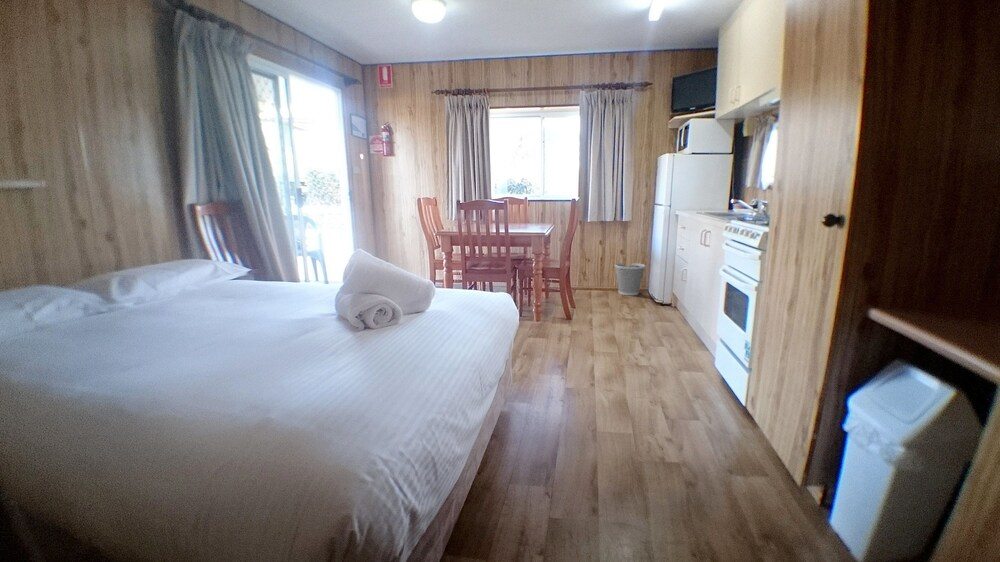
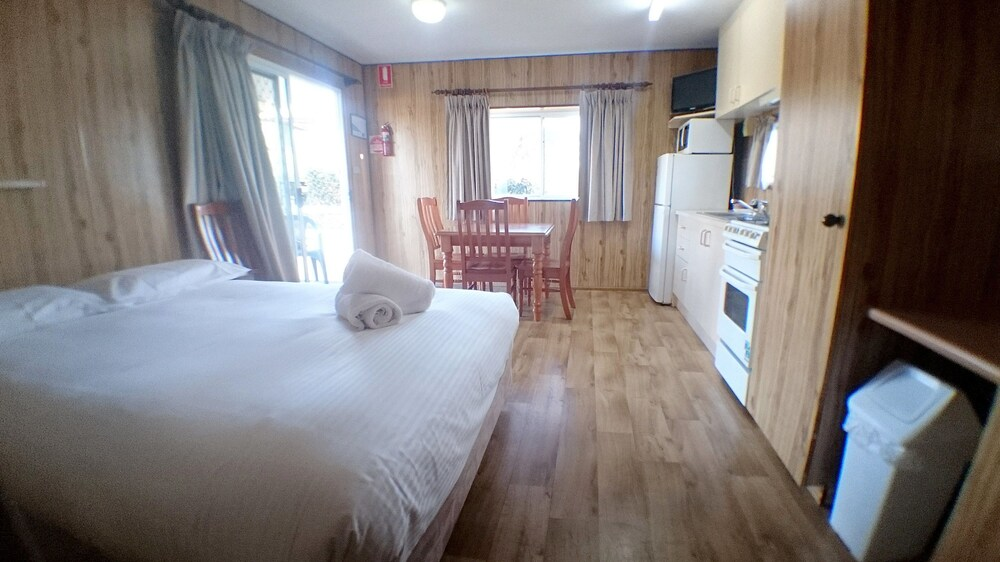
- wastebasket (629, 279)
